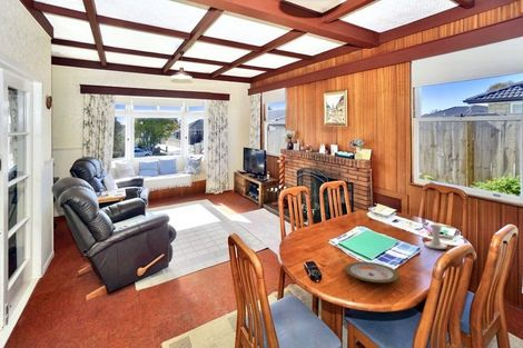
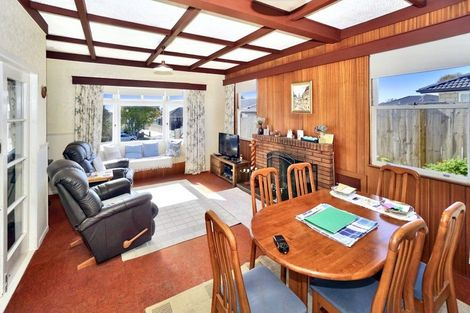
- plate (371, 272)
- candle holder (434, 236)
